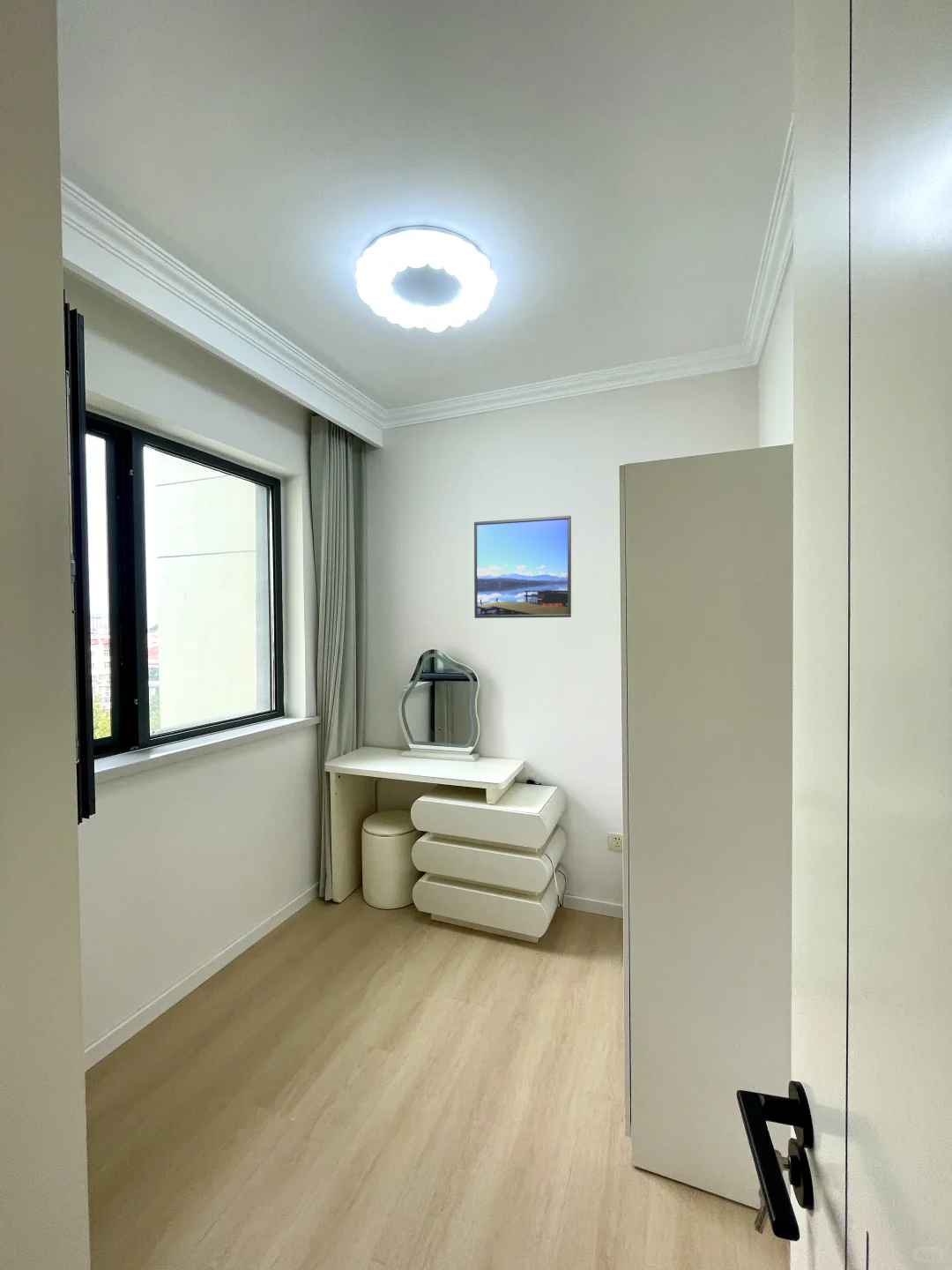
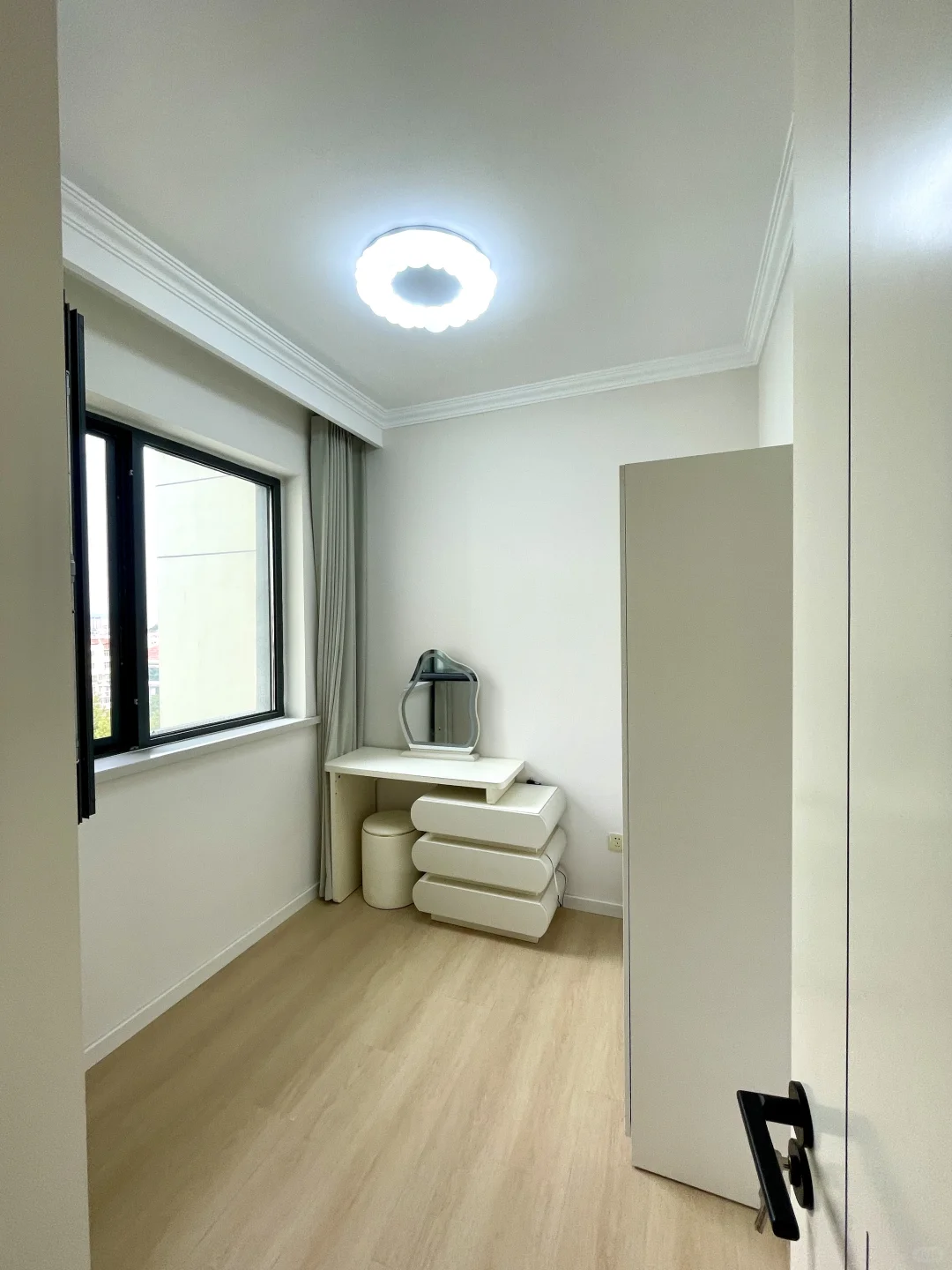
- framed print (521, 568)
